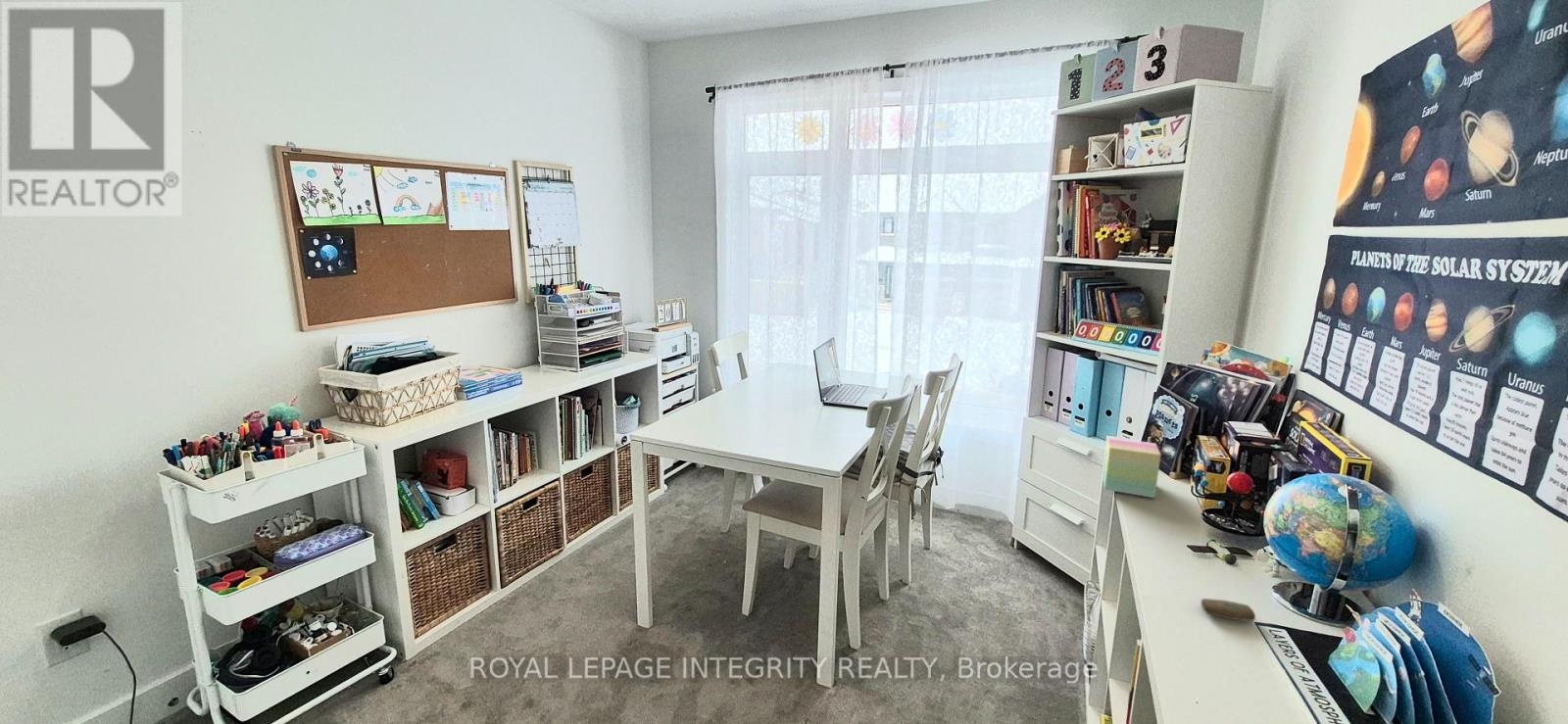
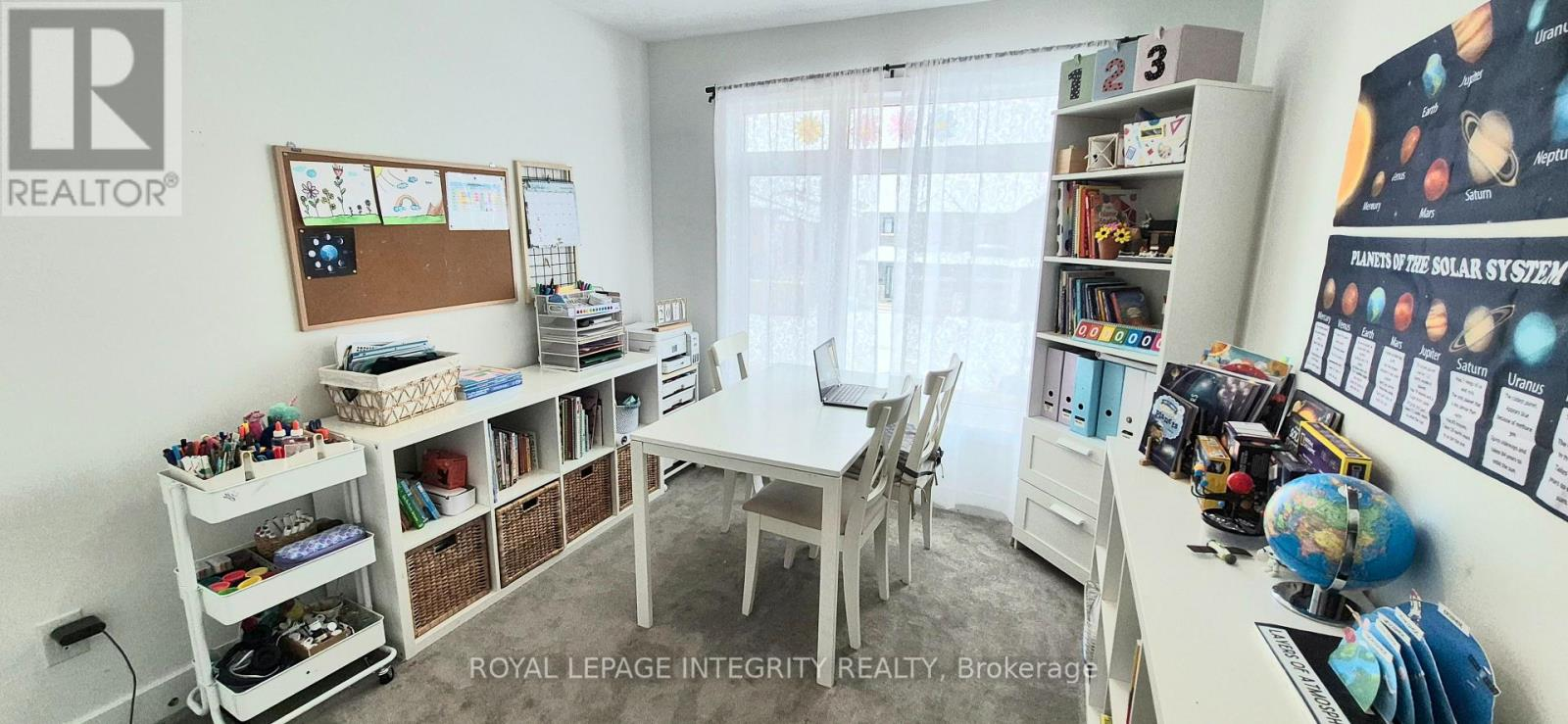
- sticky notes (1130, 465)
- eraser (1227, 609)
